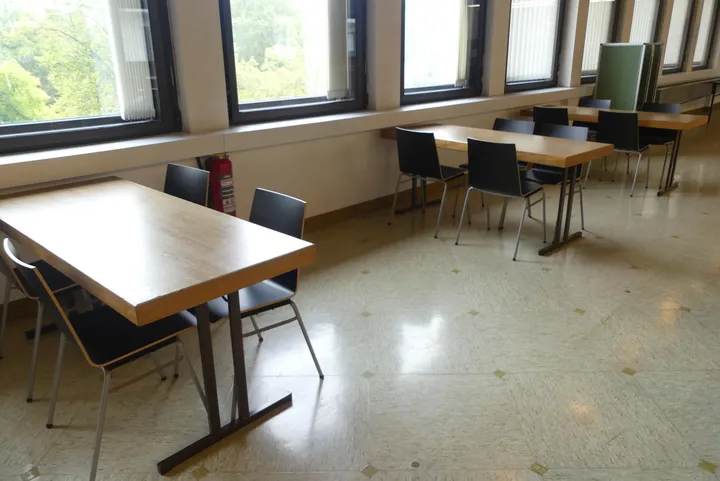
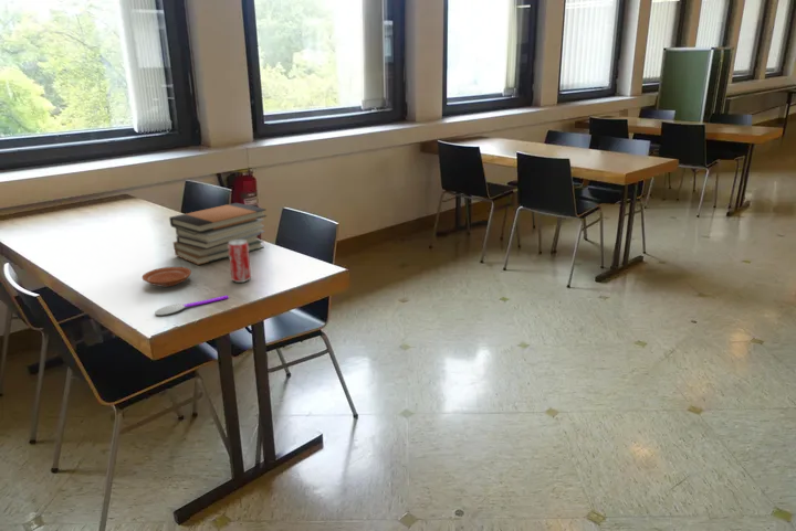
+ plate (167, 278)
+ beverage can (239, 261)
+ spoon (192, 304)
+ book stack (220, 232)
